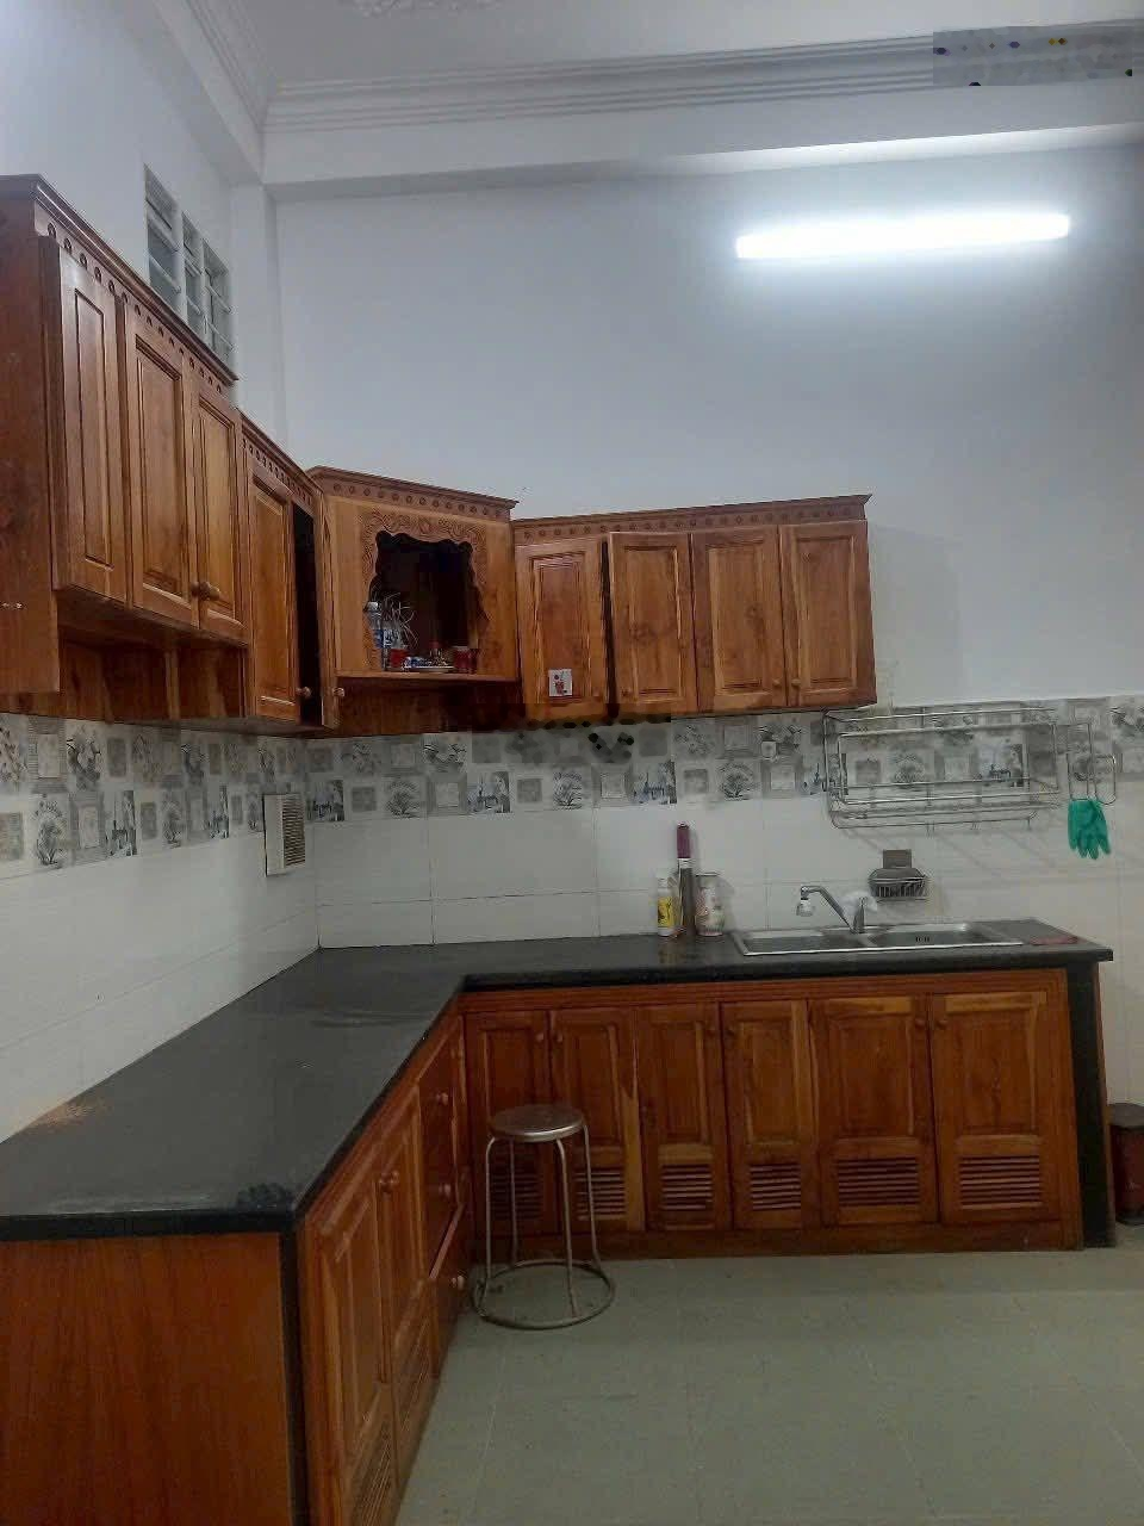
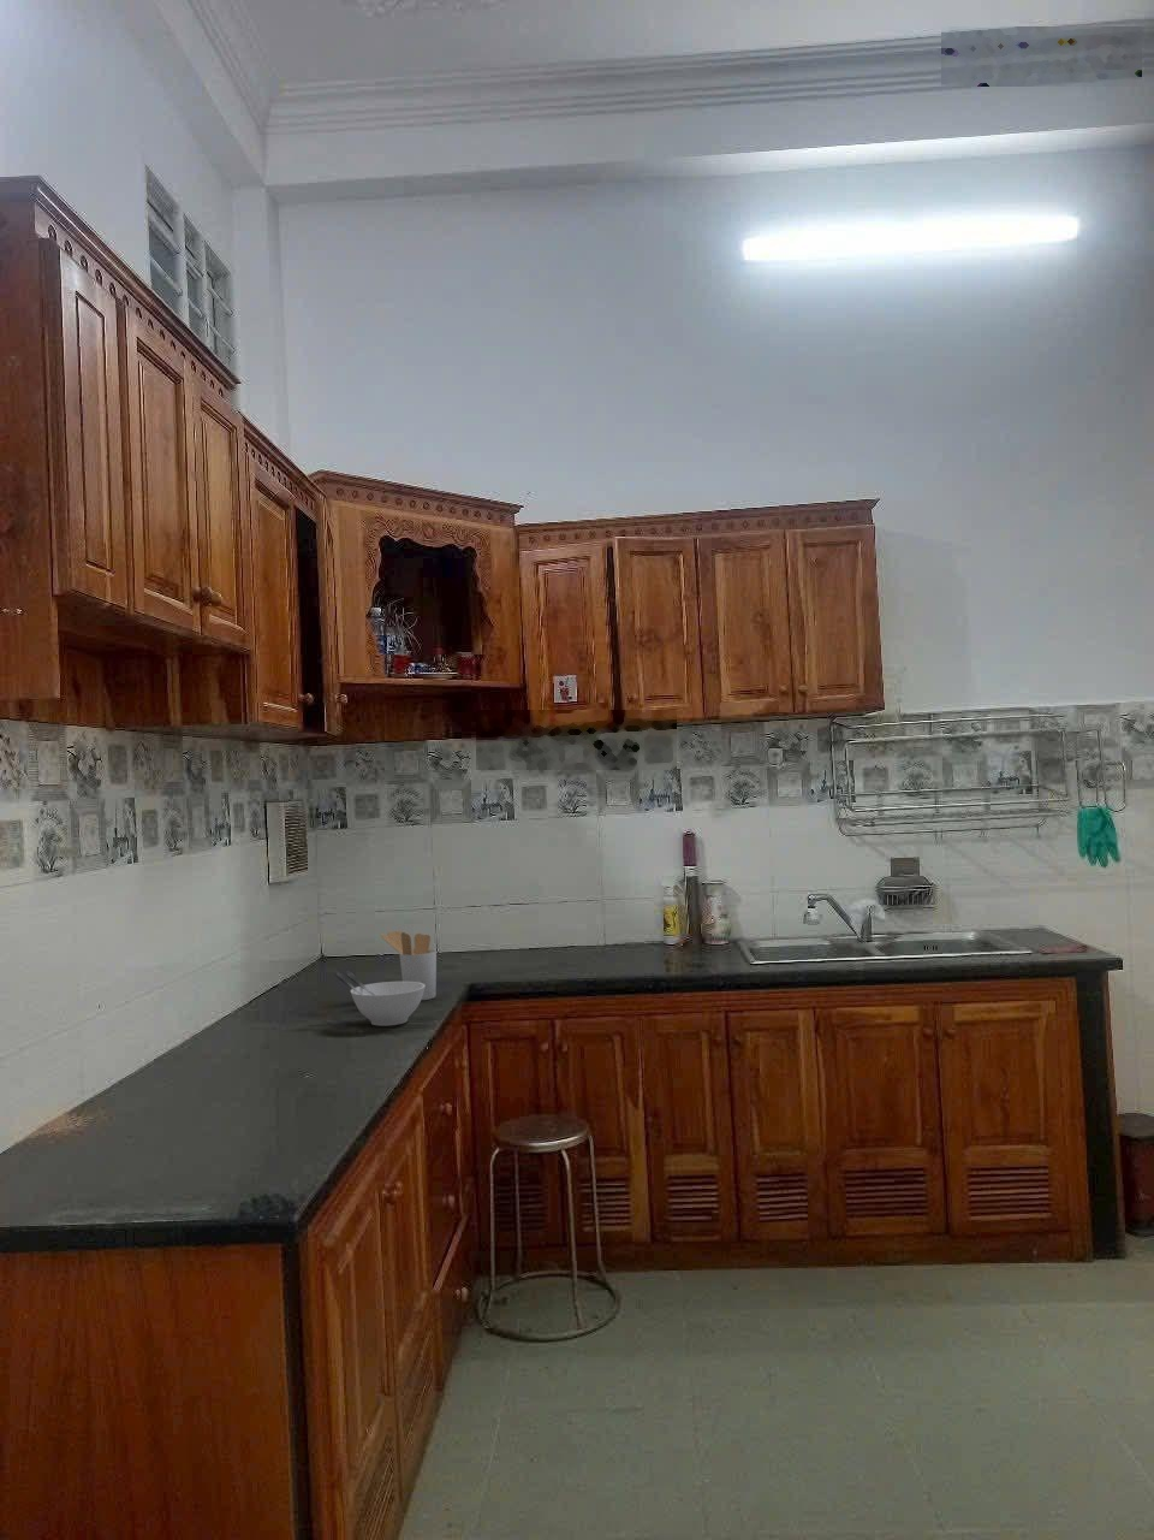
+ bowl (381, 996)
+ utensil holder (410, 963)
